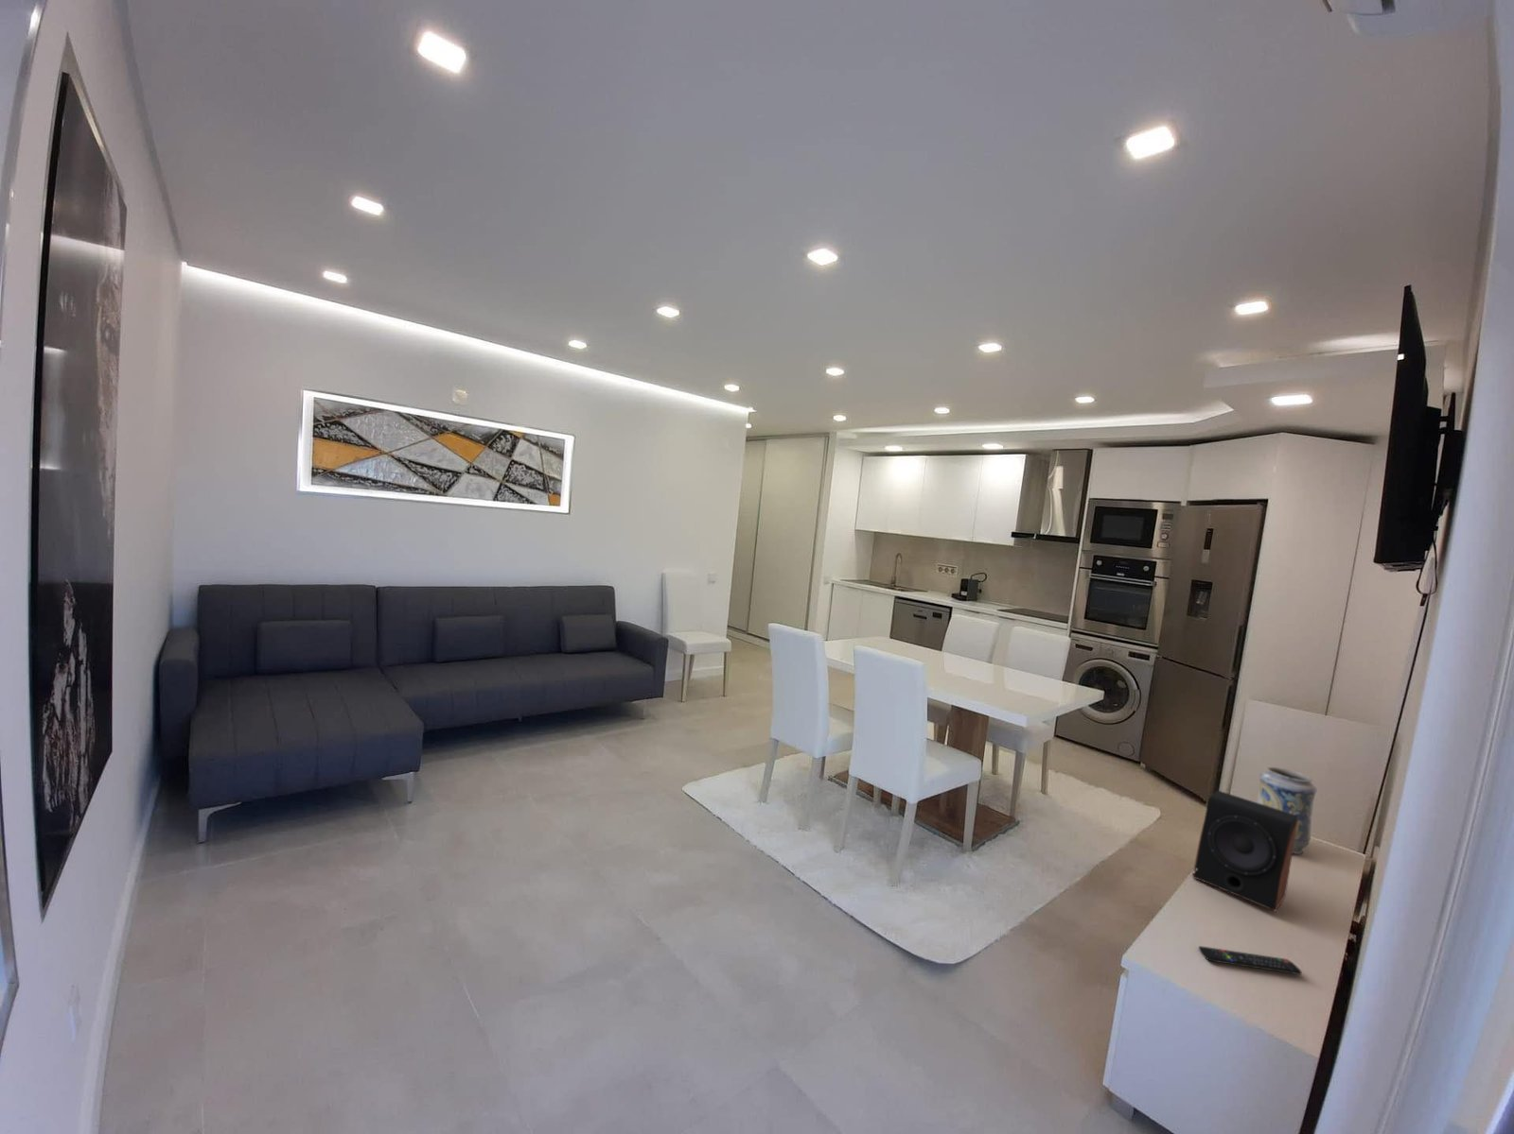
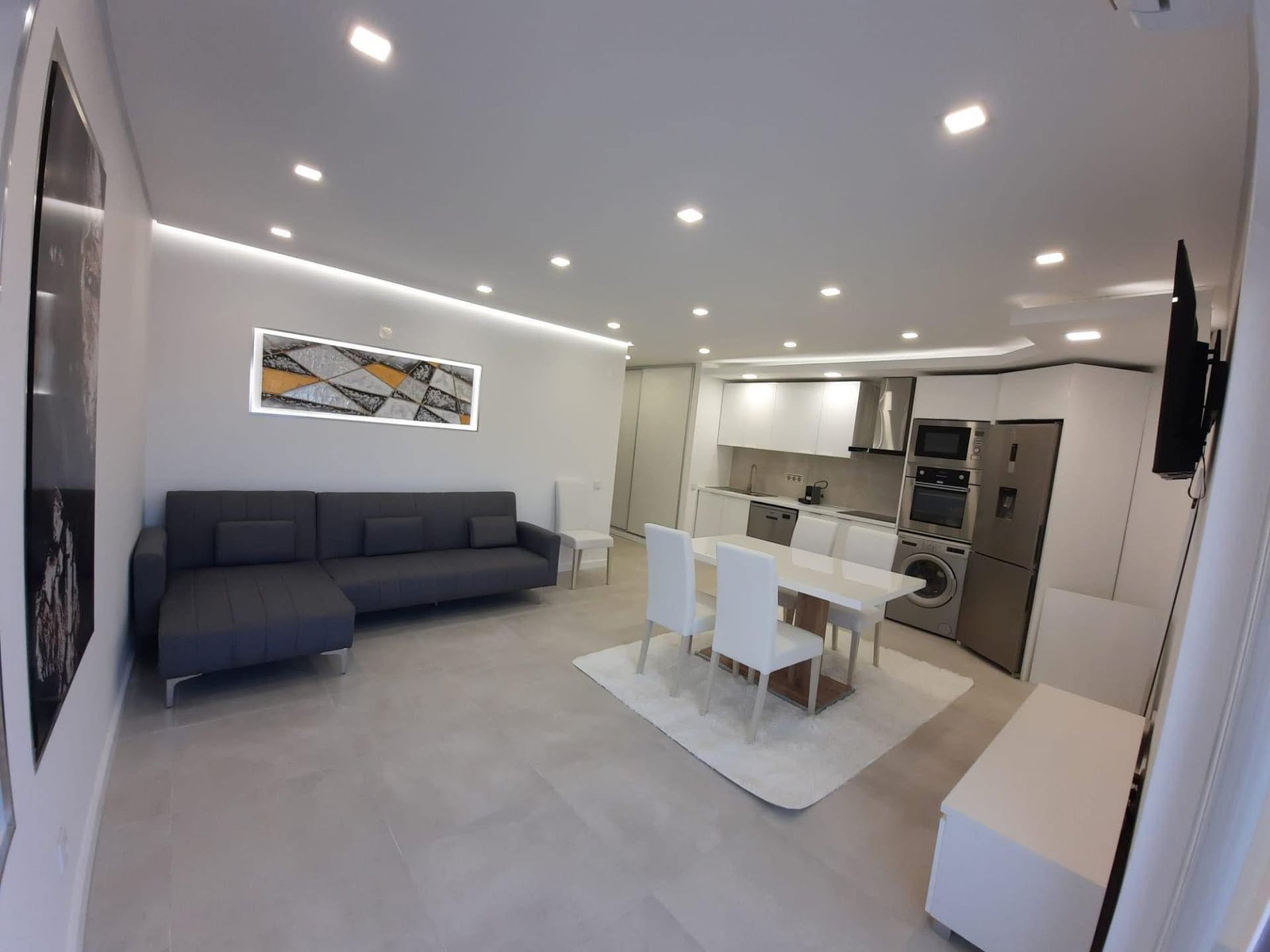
- remote control (1251, 961)
- speaker (1245, 848)
- decorative vase (1283, 808)
